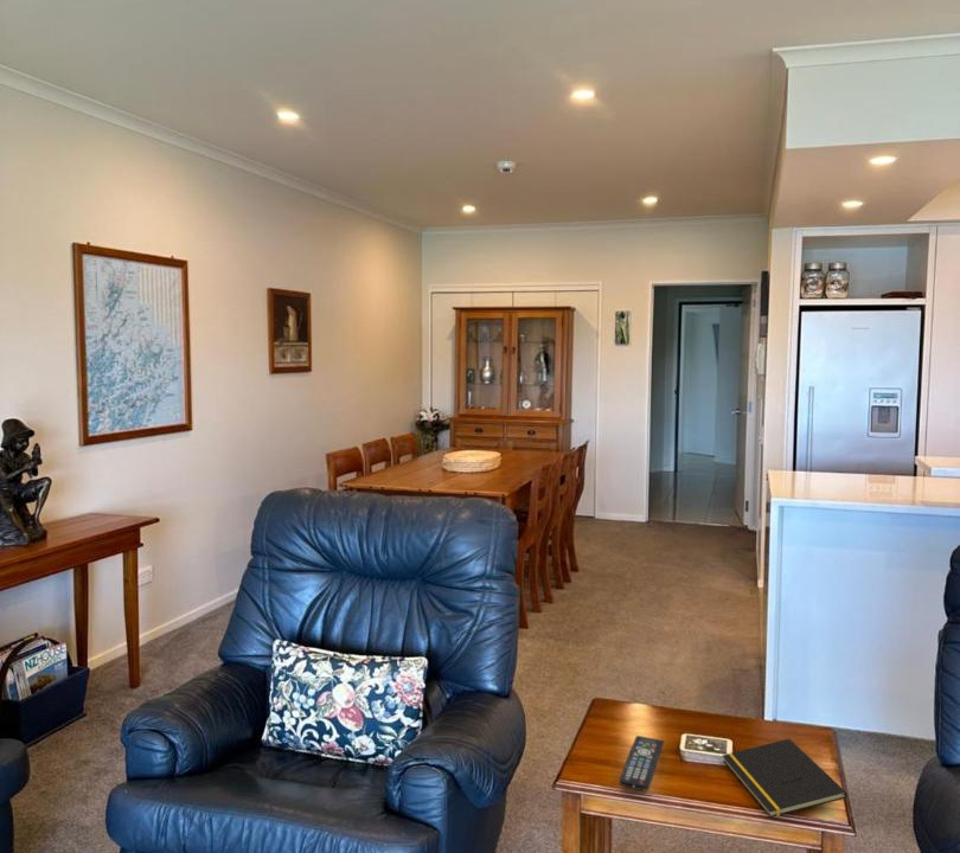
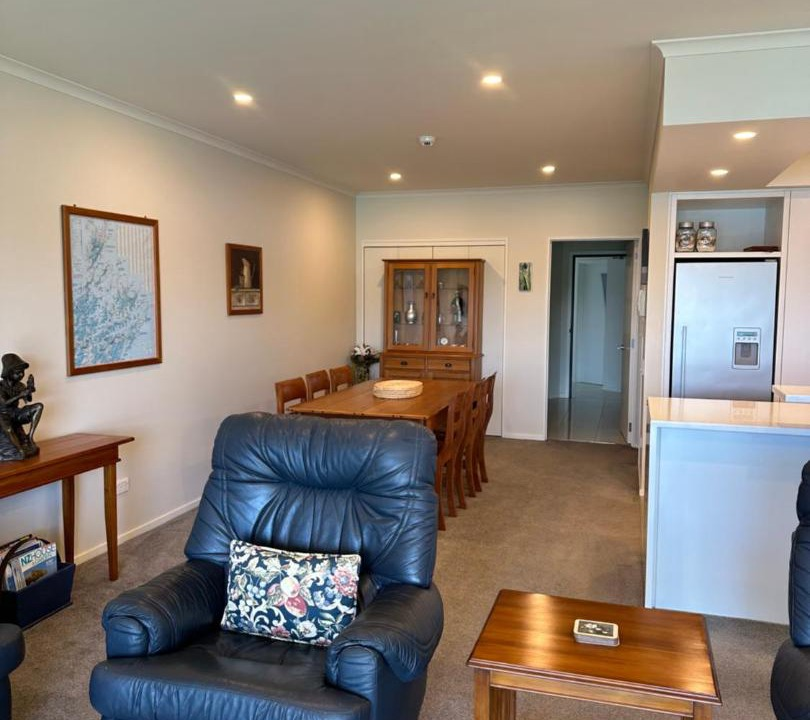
- notepad (780, 775)
- remote control (642, 761)
